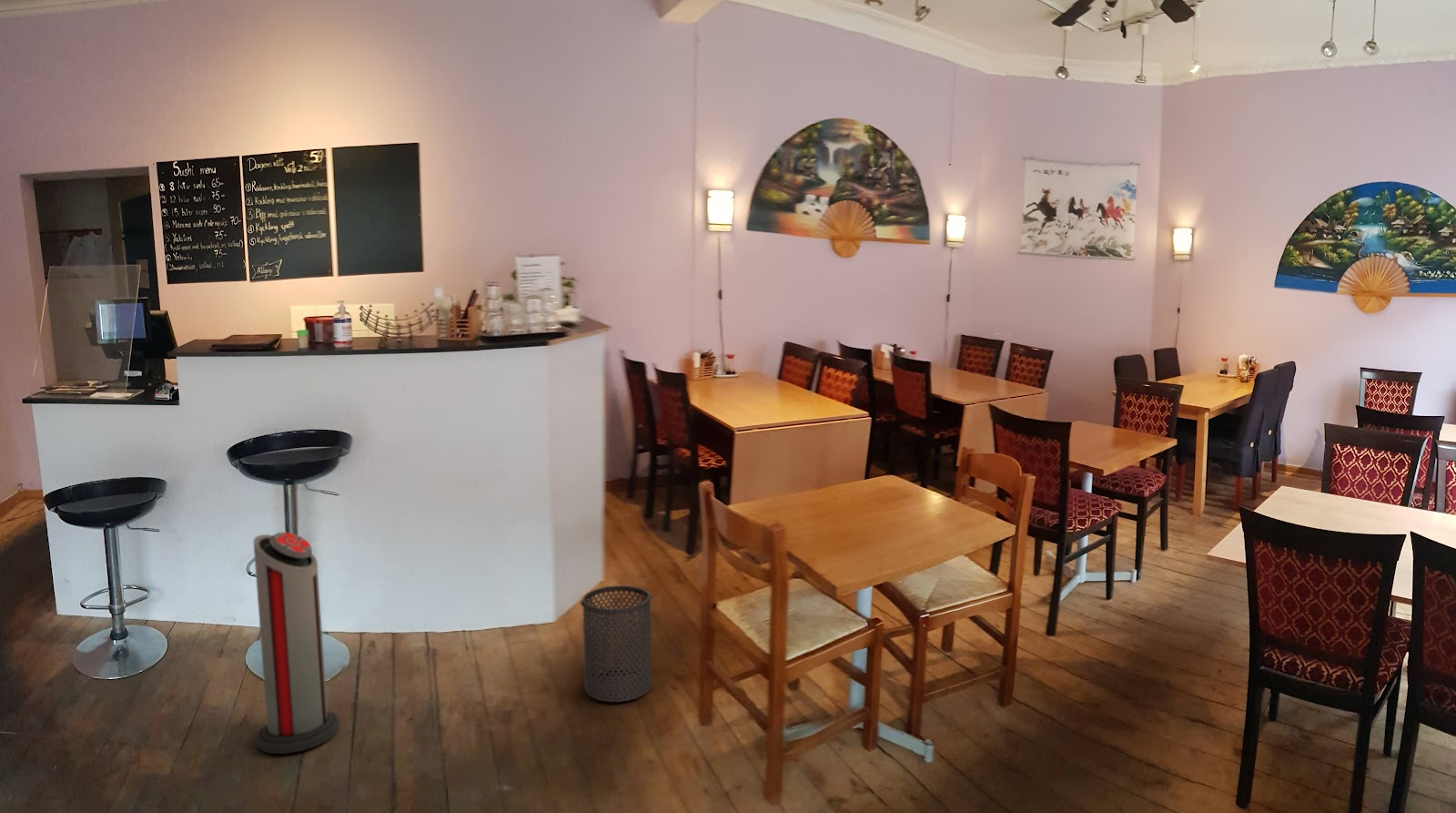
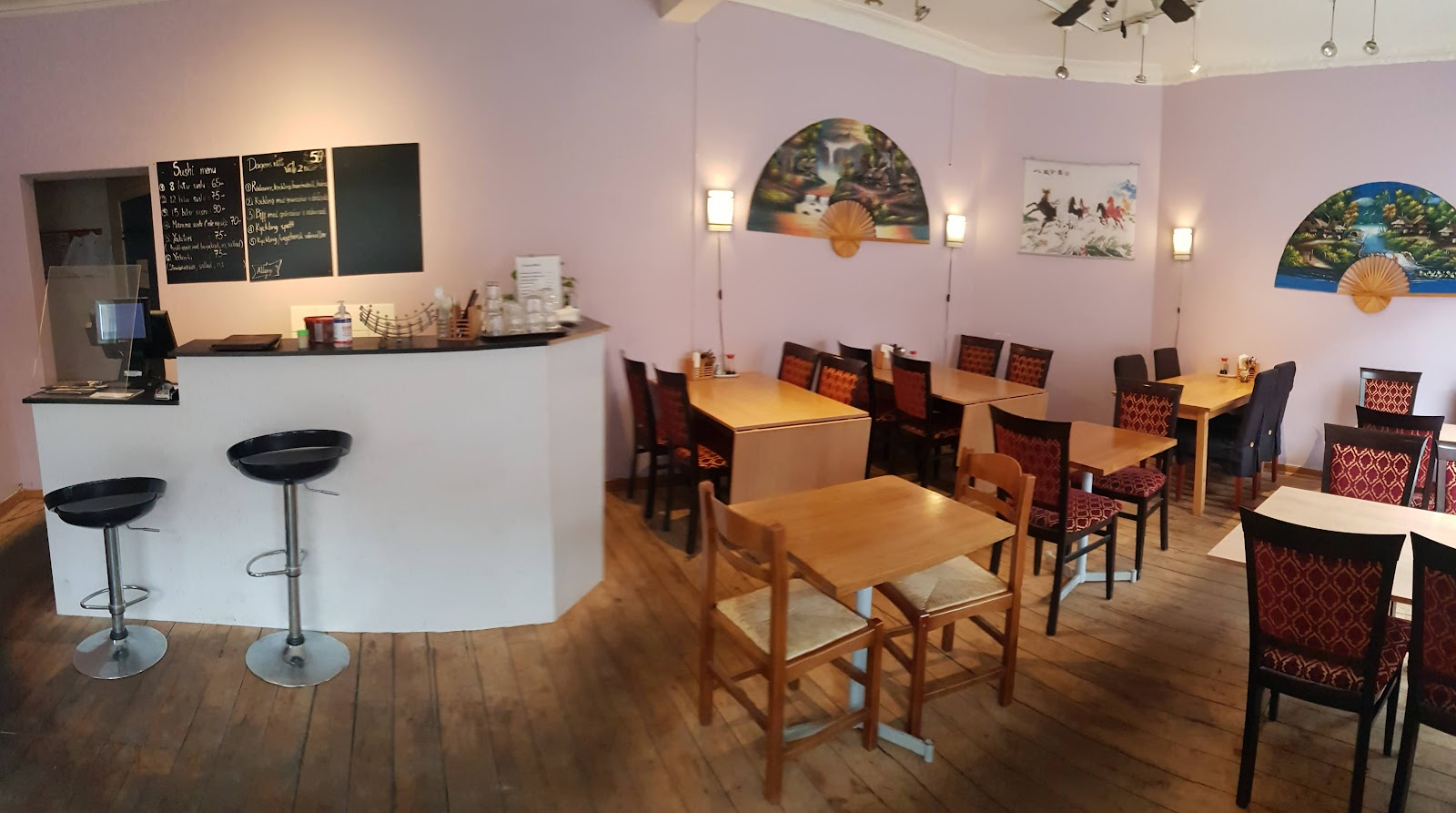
- trash can (617, 642)
- air purifier (291, 635)
